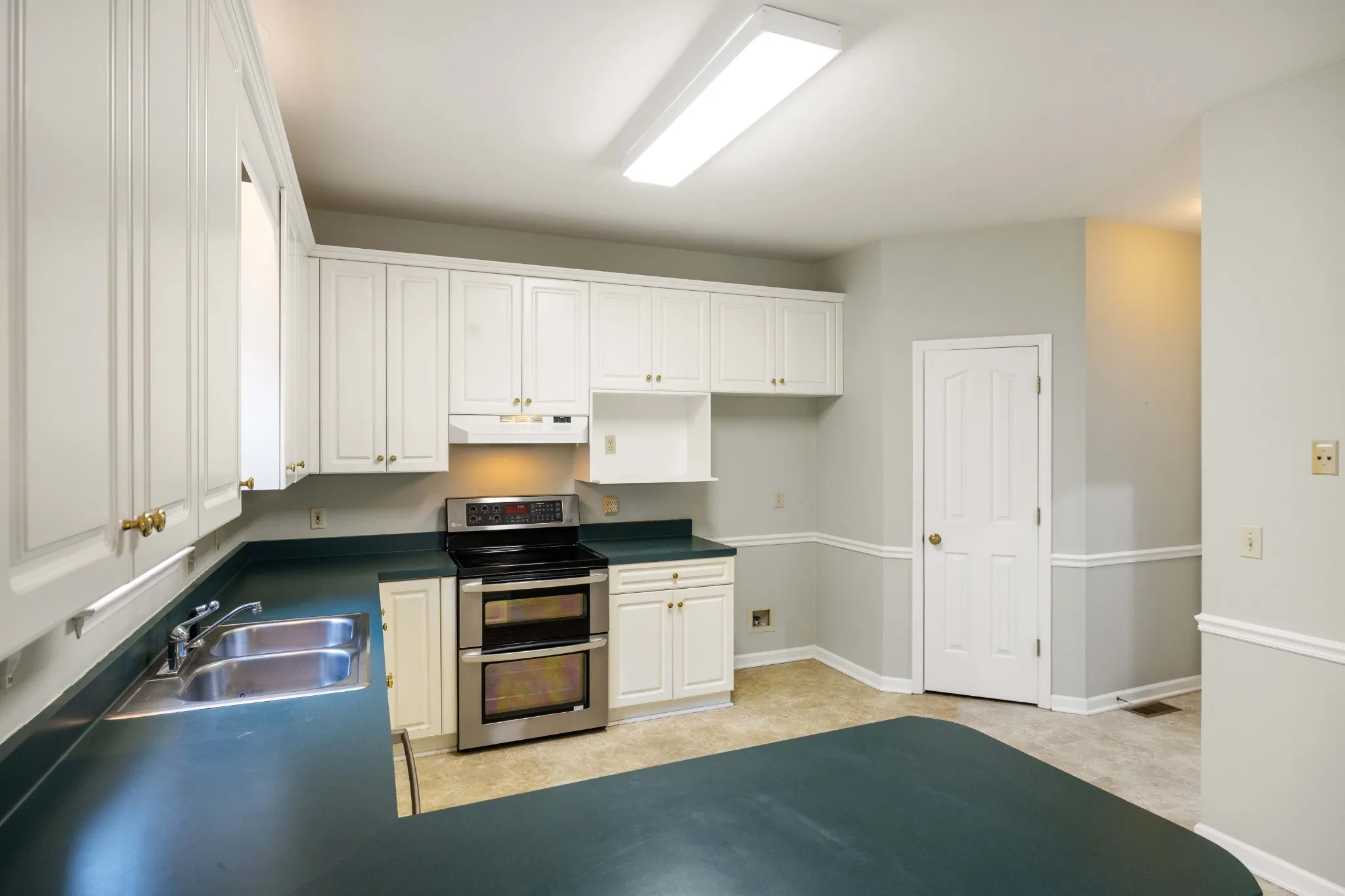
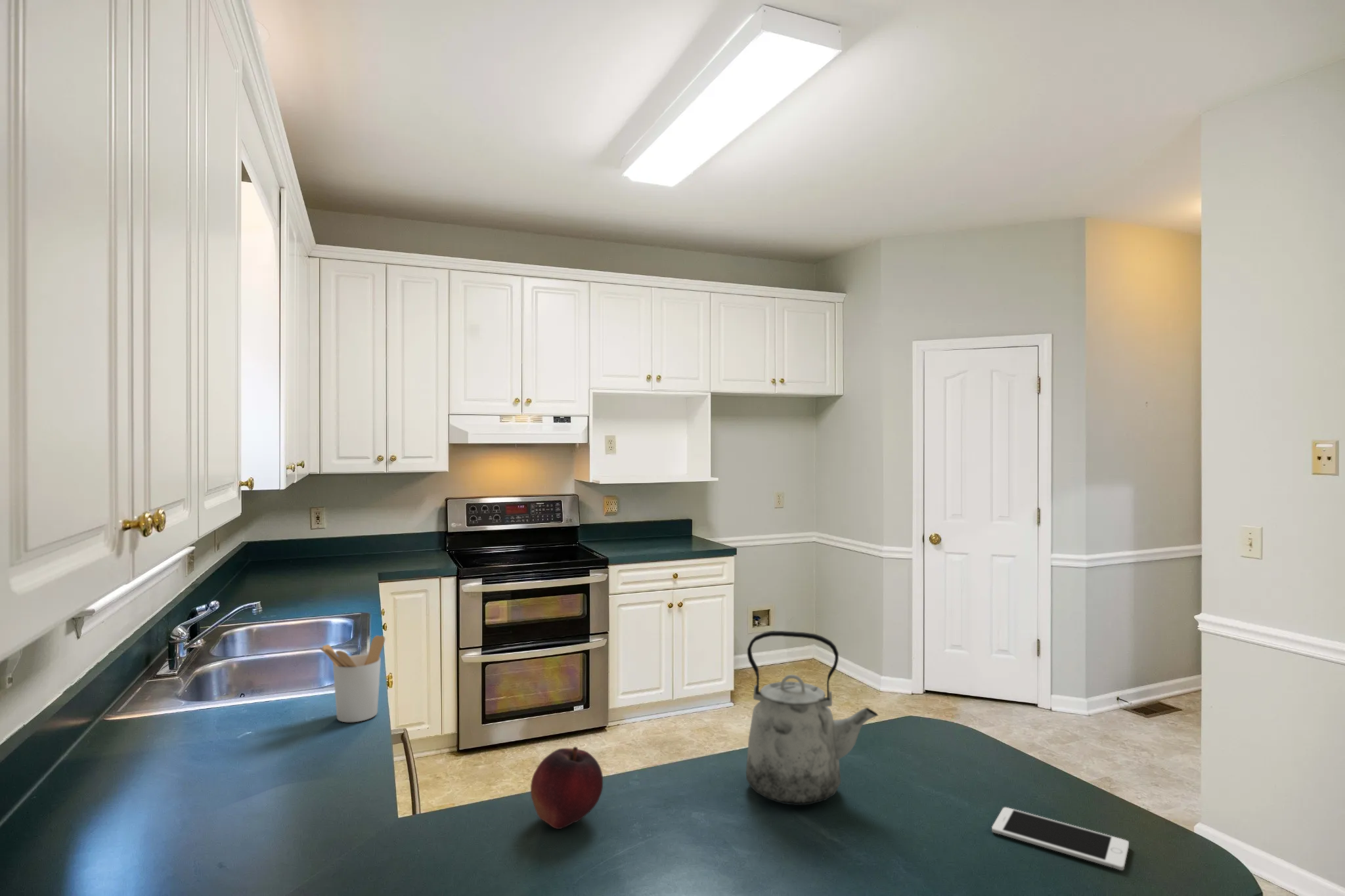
+ fruit (567, 785)
+ cell phone (1059, 836)
+ kettle (810, 713)
+ utensil holder (350, 678)
